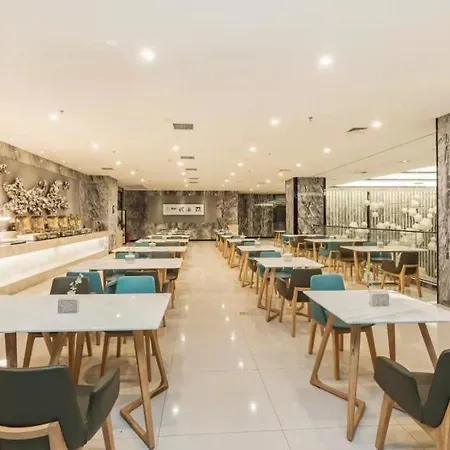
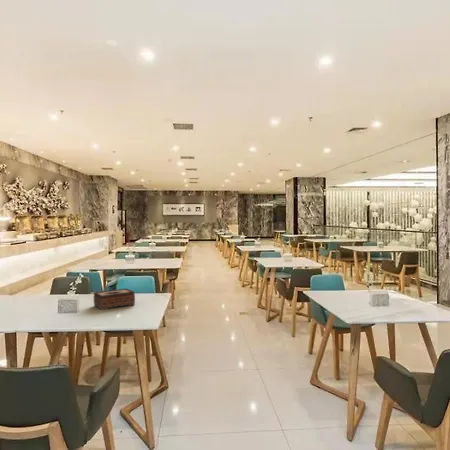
+ tissue box (114, 298)
